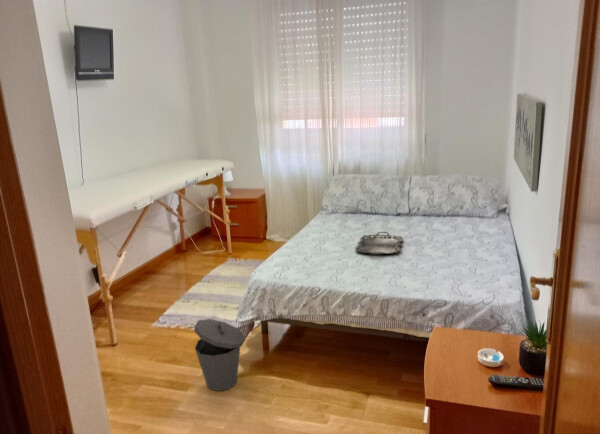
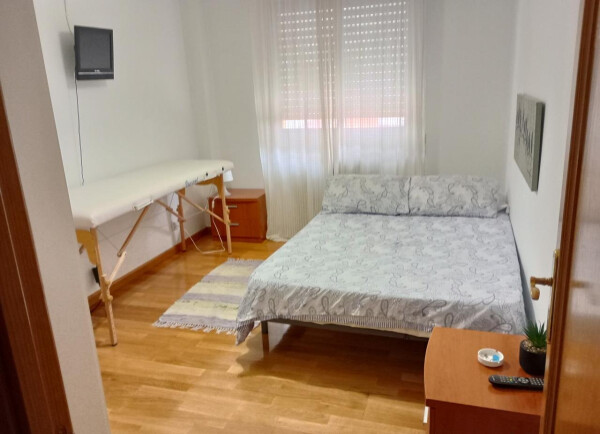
- trash can (221, 352)
- serving tray (379, 243)
